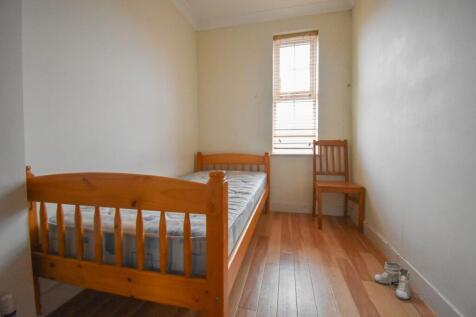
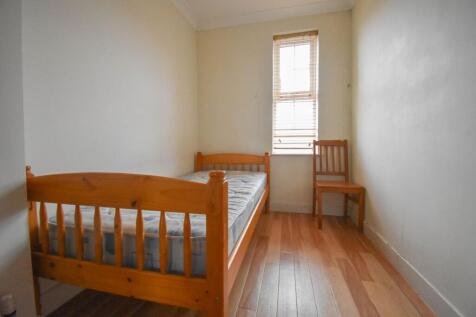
- boots (393, 276)
